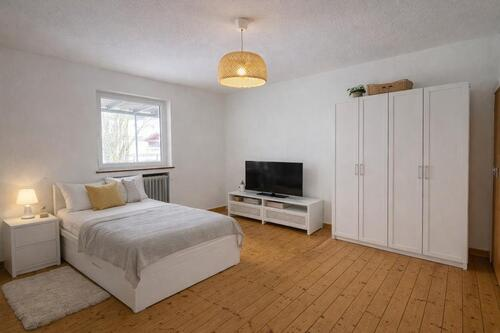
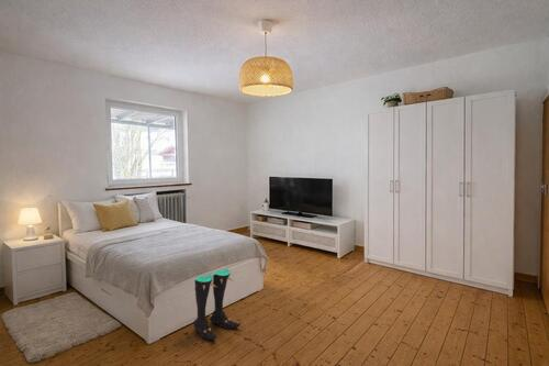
+ boots (214, 300)
